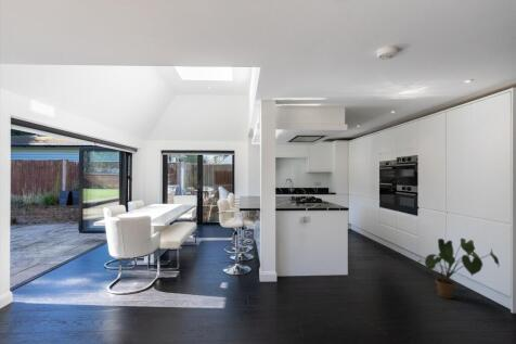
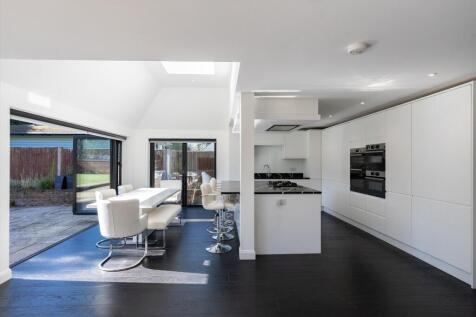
- house plant (455, 267)
